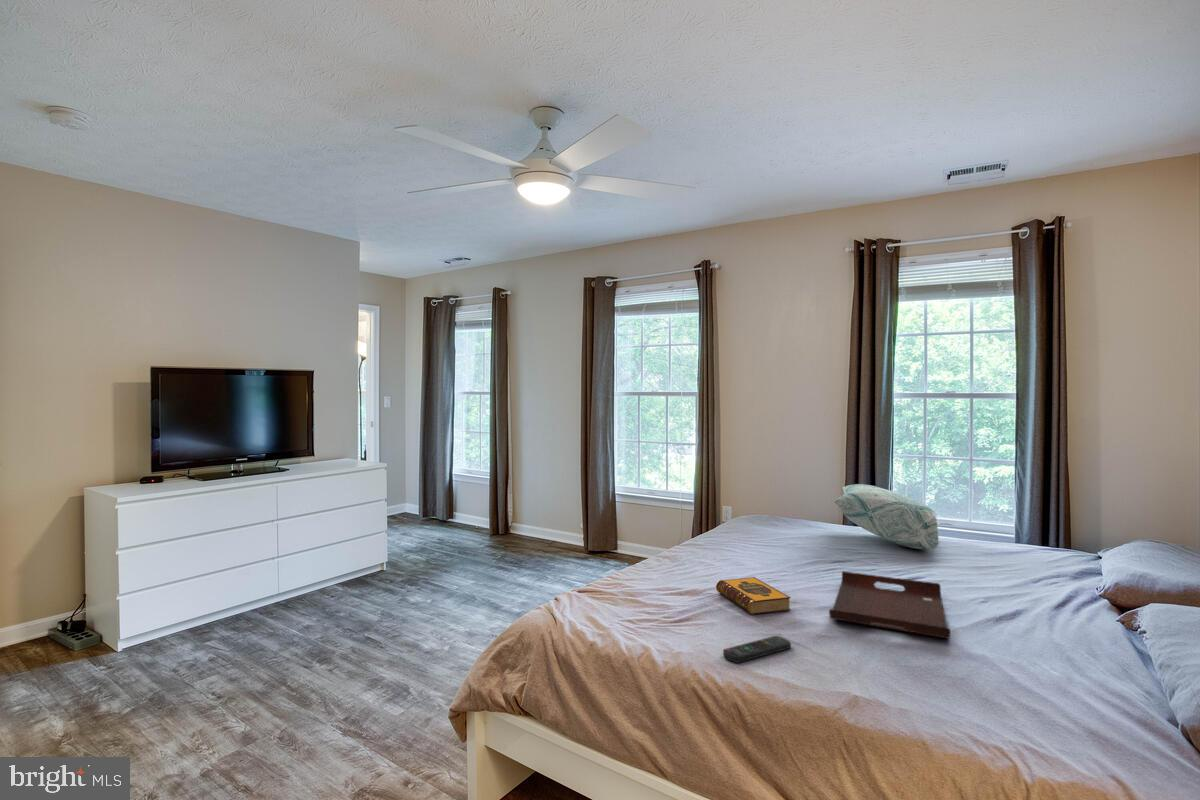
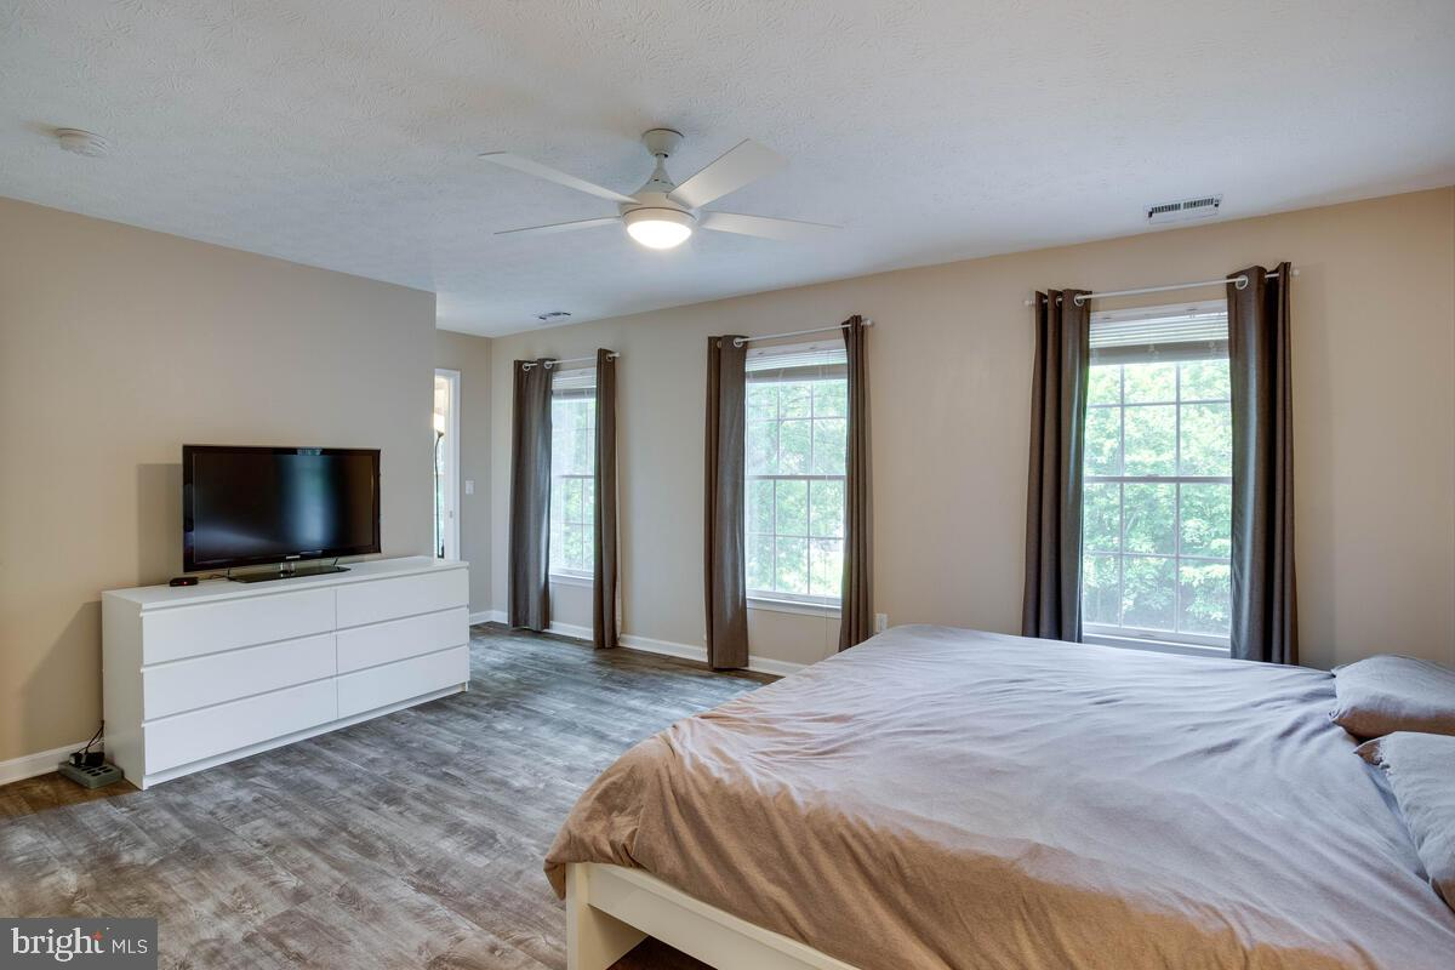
- serving tray (888, 602)
- decorative pillow (885, 514)
- hardback book (751, 595)
- remote control (757, 648)
